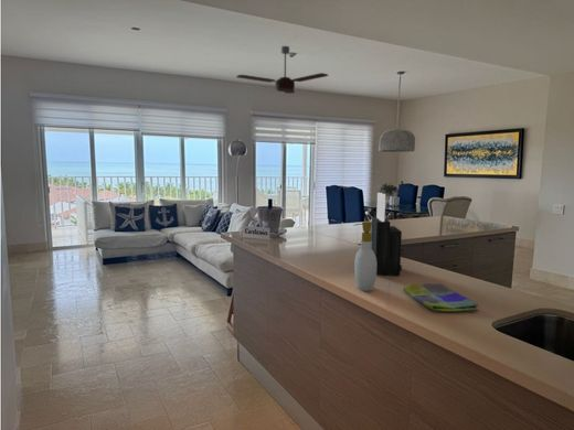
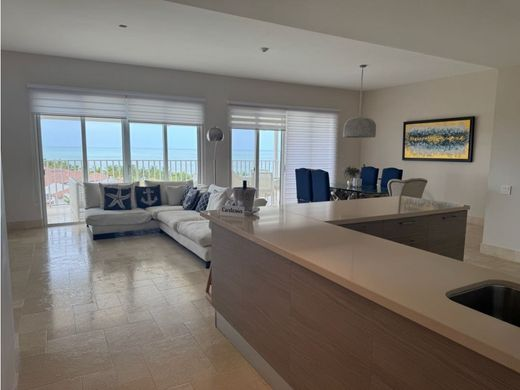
- knife block (387, 232)
- dish towel (437, 295)
- ceiling fan (285, 71)
- soap bottle (364, 255)
